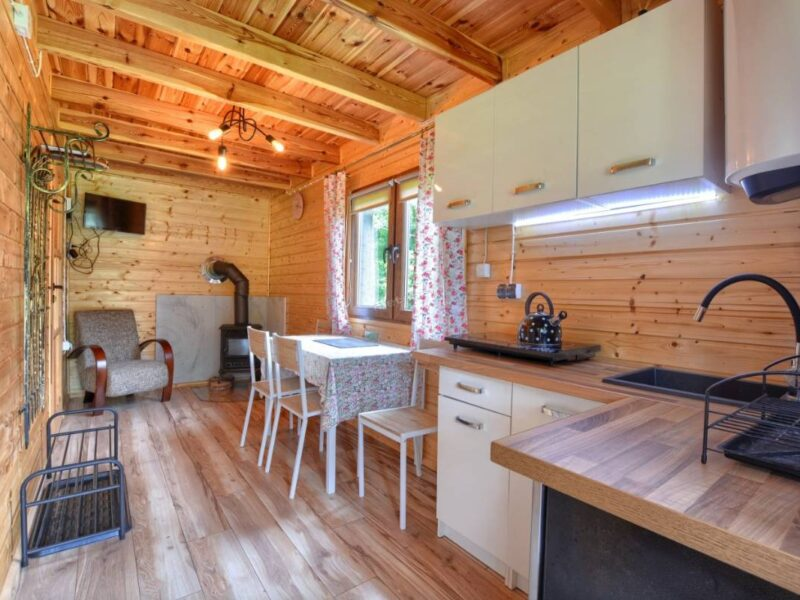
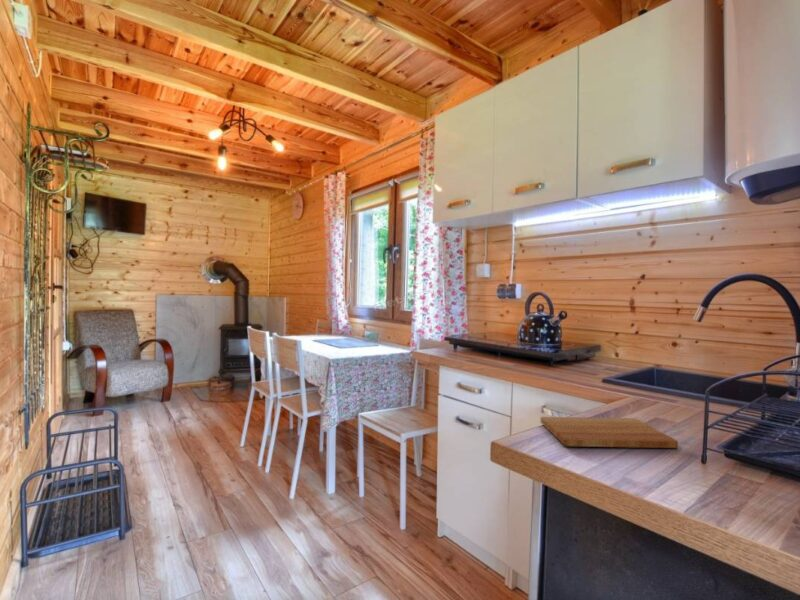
+ cutting board (603, 431)
